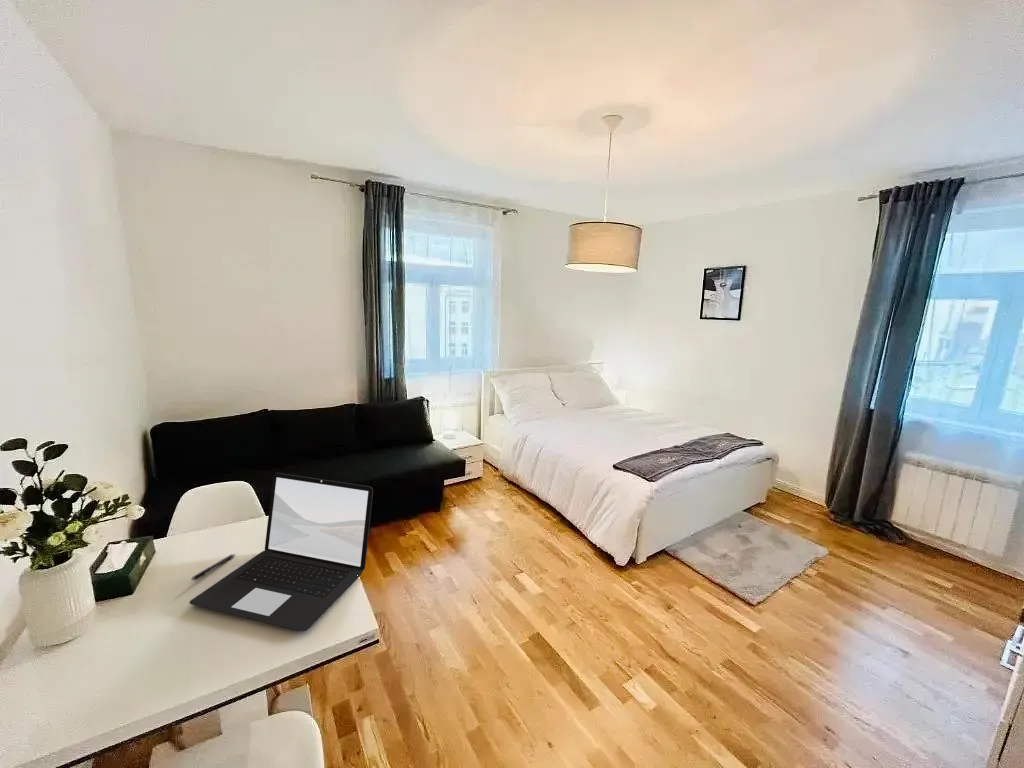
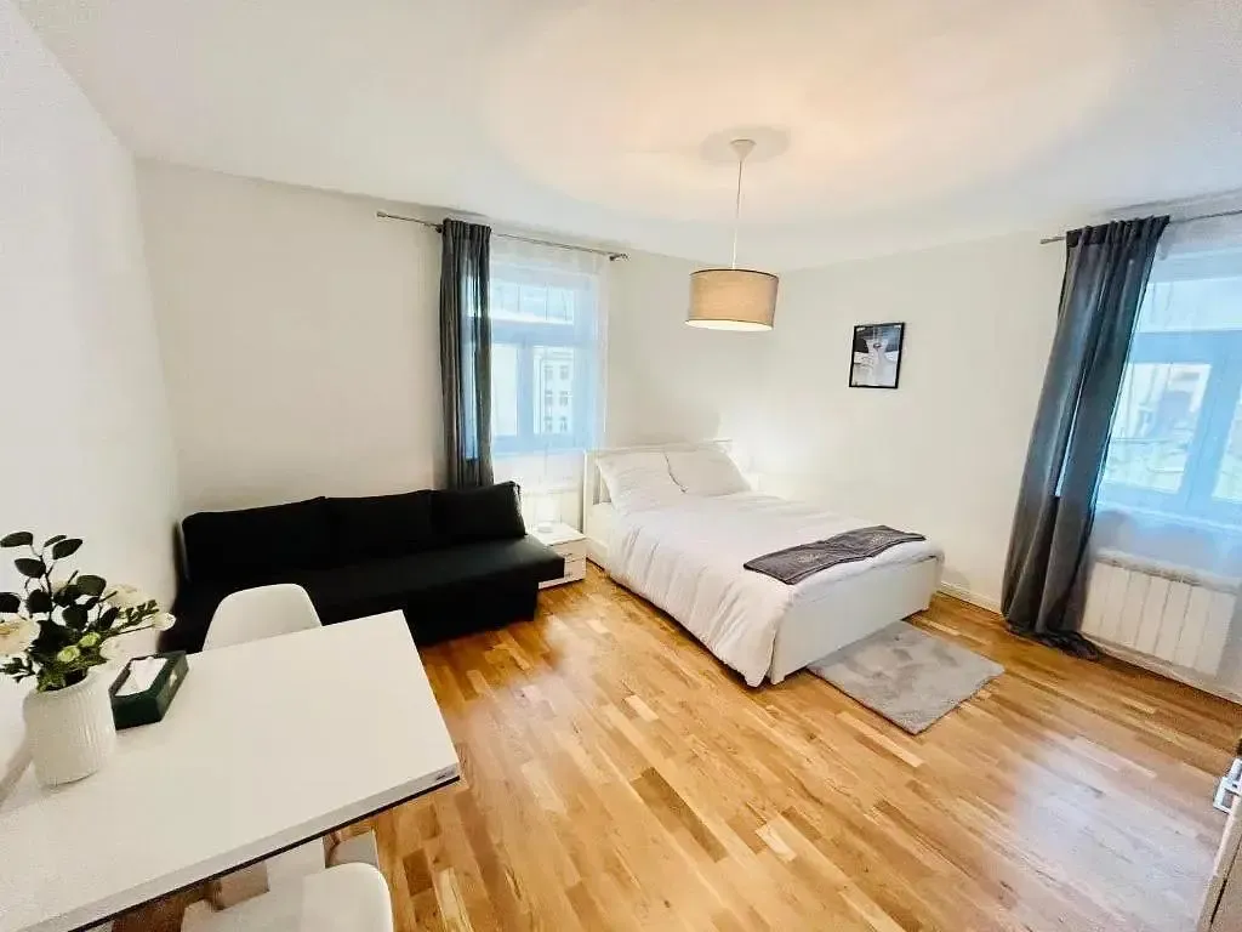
- laptop (287, 541)
- pen (215, 565)
